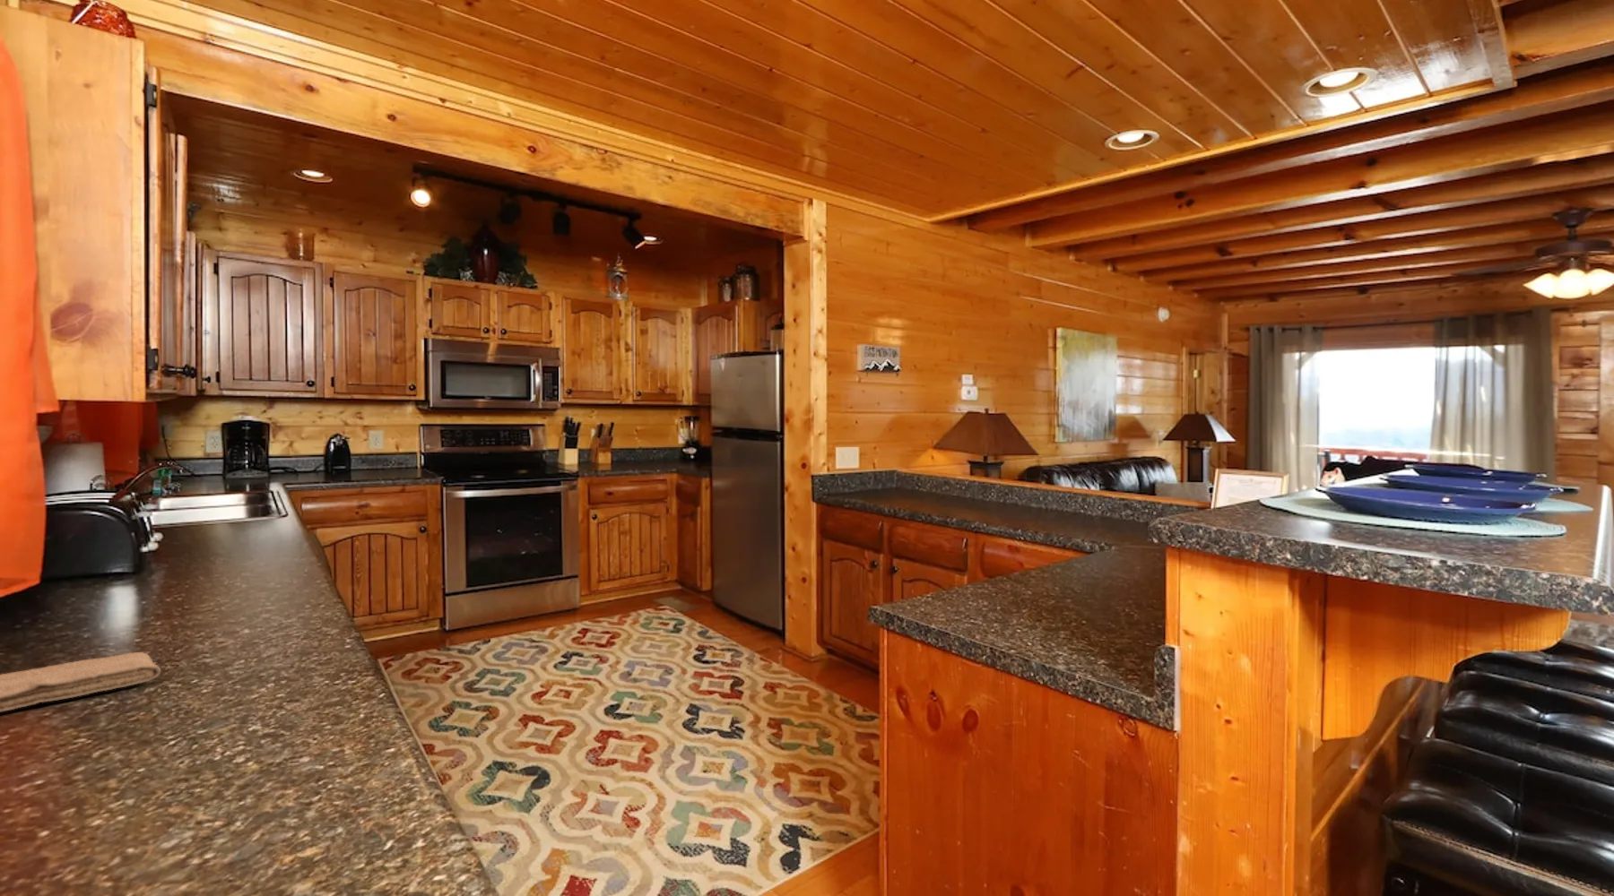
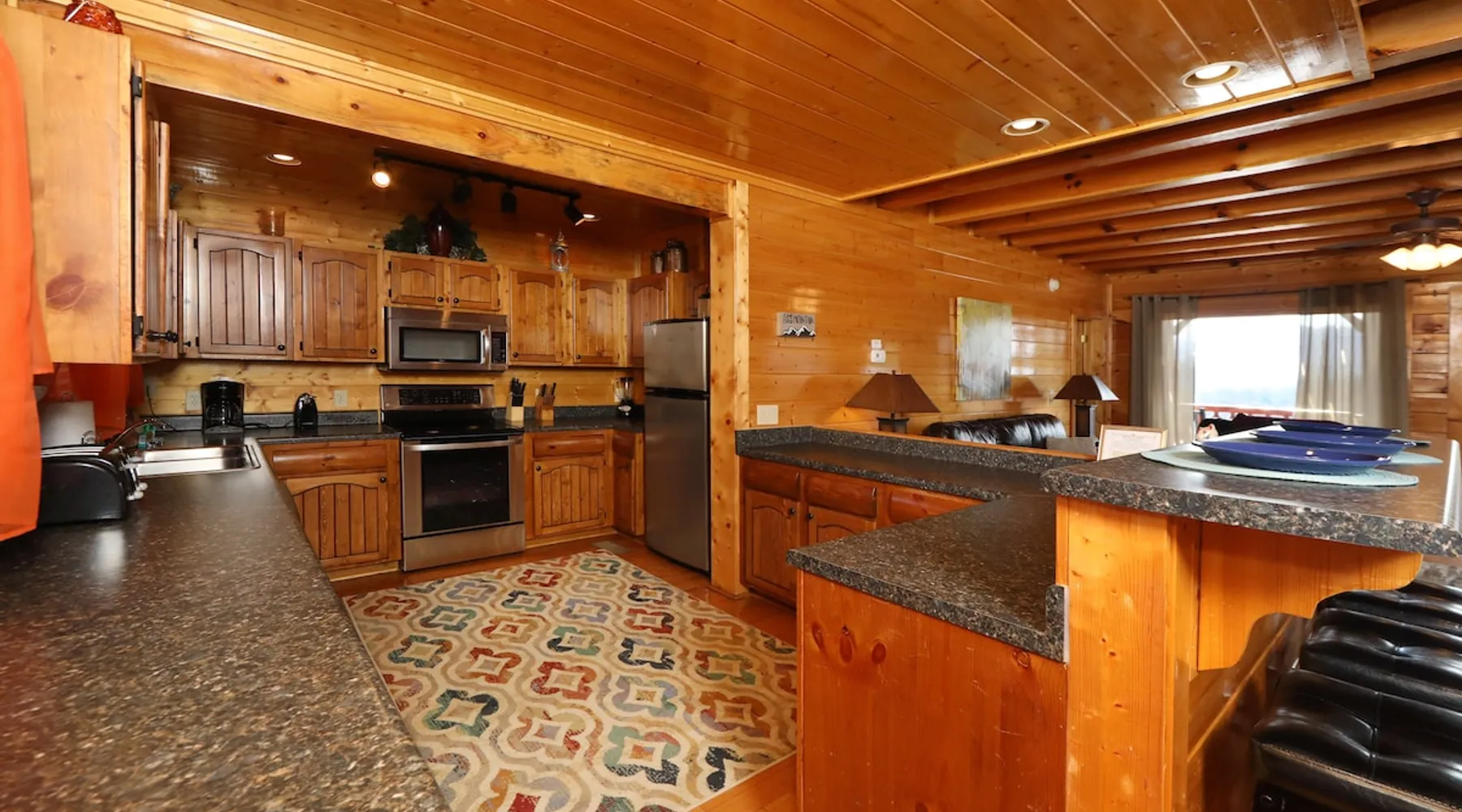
- washcloth (67, 679)
